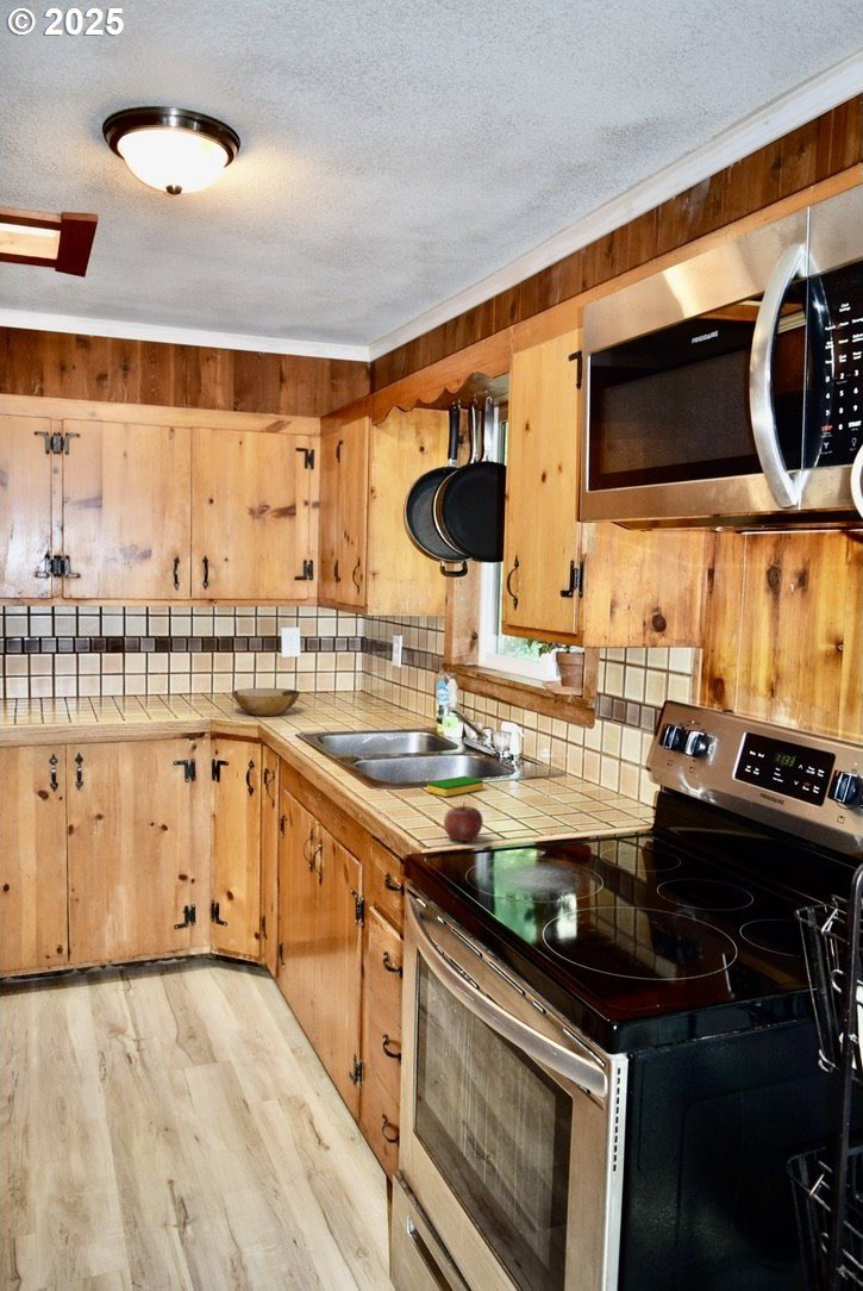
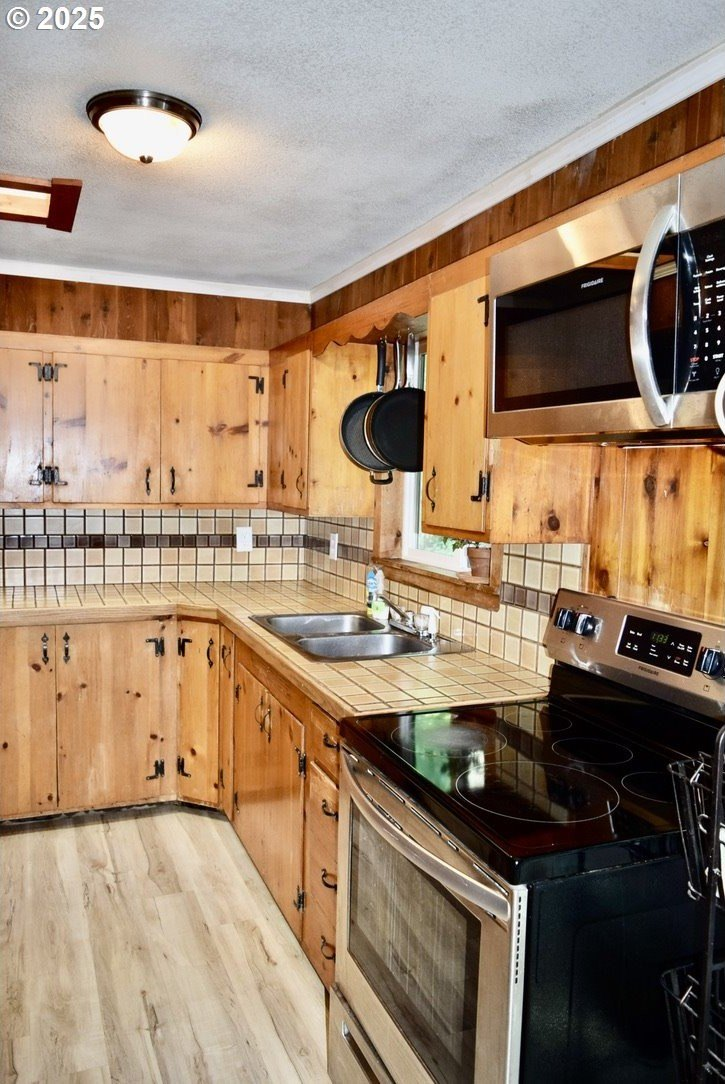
- bowl (265, 703)
- apple (462, 821)
- dish sponge (455, 785)
